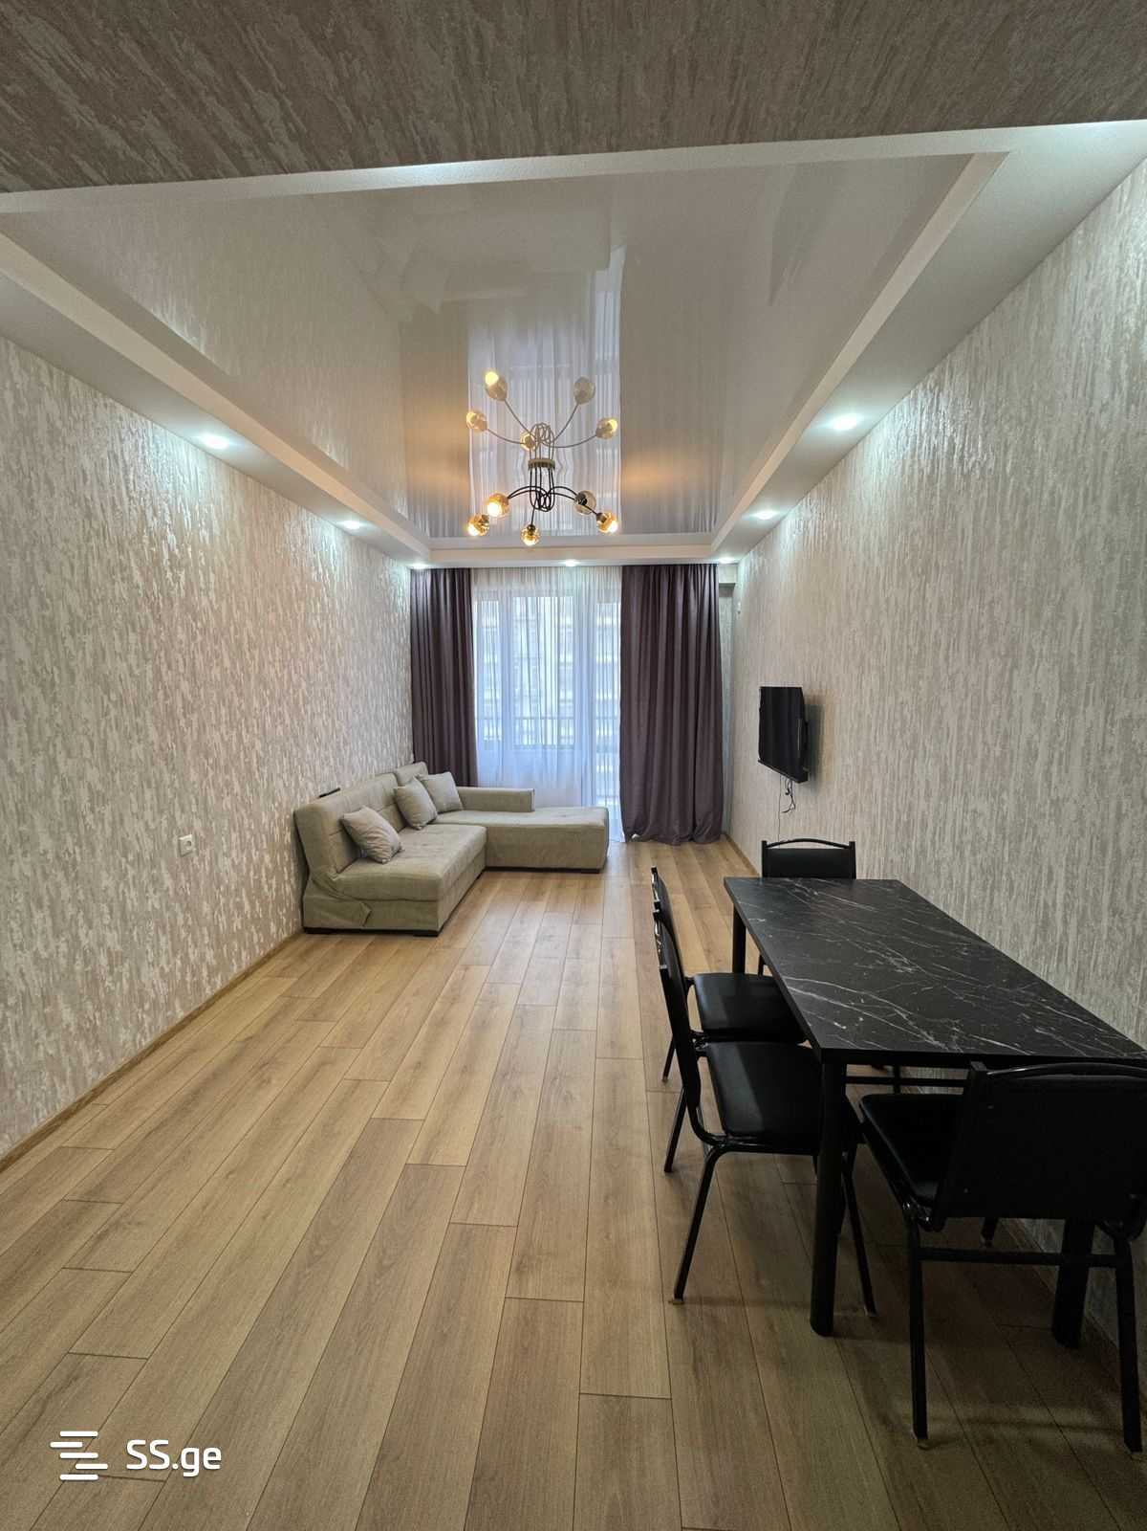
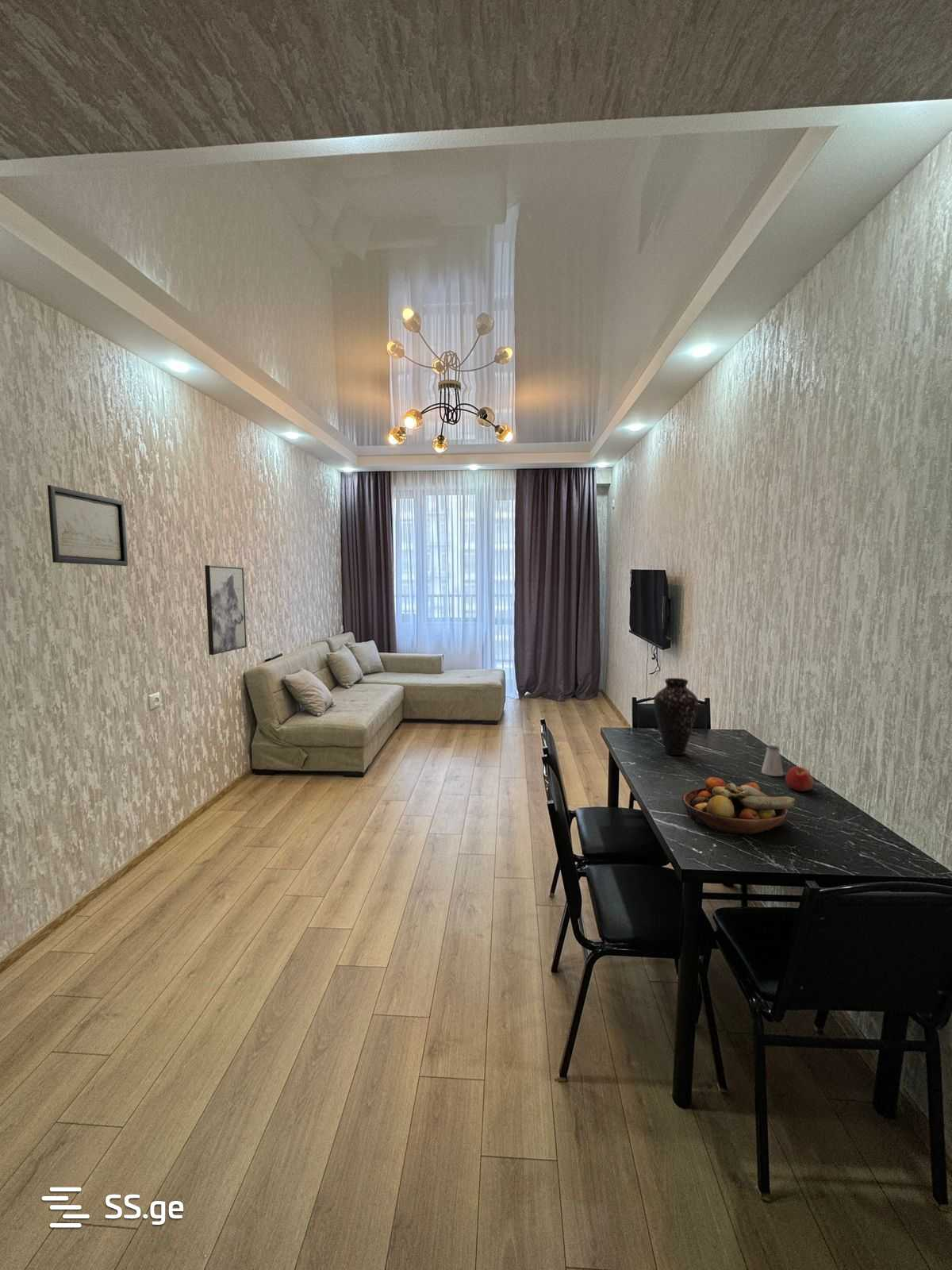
+ saltshaker (773, 760)
+ fruit bowl (735, 799)
+ apple (800, 778)
+ wall art (91, 529)
+ wall art (227, 609)
+ vase (675, 716)
